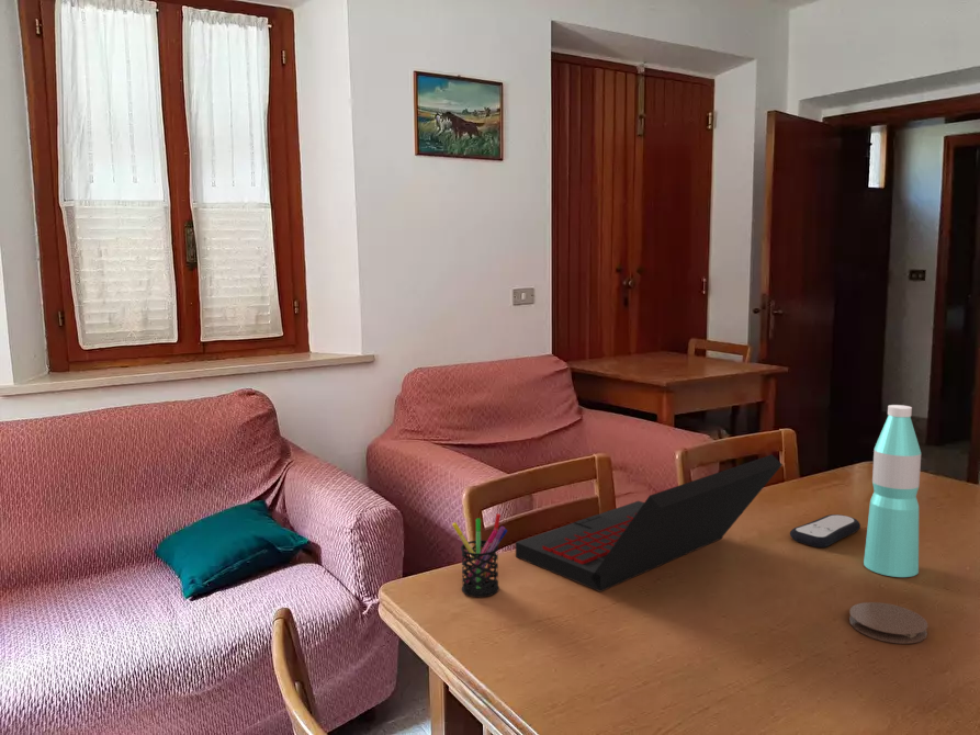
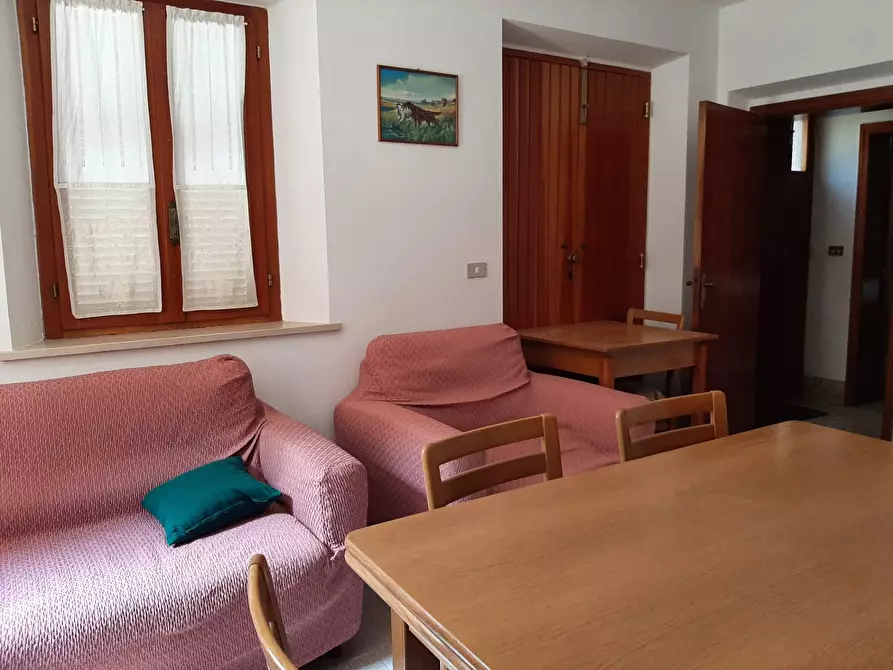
- laptop (647, 507)
- coaster (887, 621)
- remote control (826, 529)
- pen holder (481, 551)
- water bottle (894, 488)
